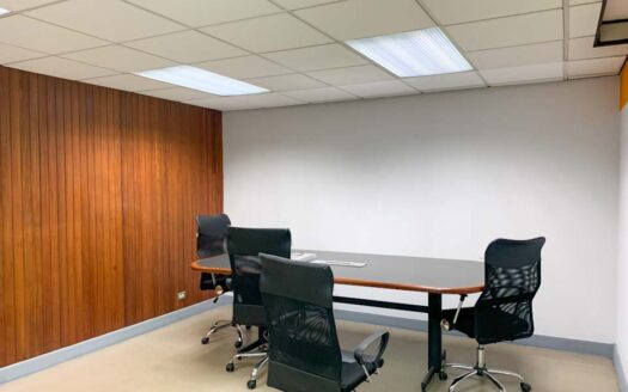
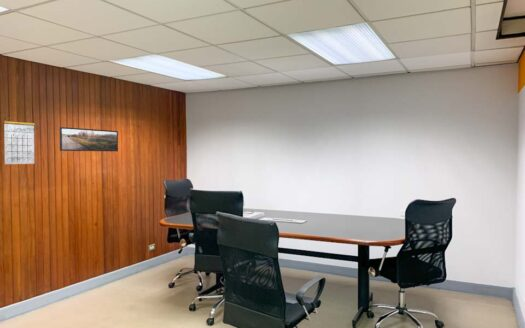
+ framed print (90, 140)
+ calendar (19, 138)
